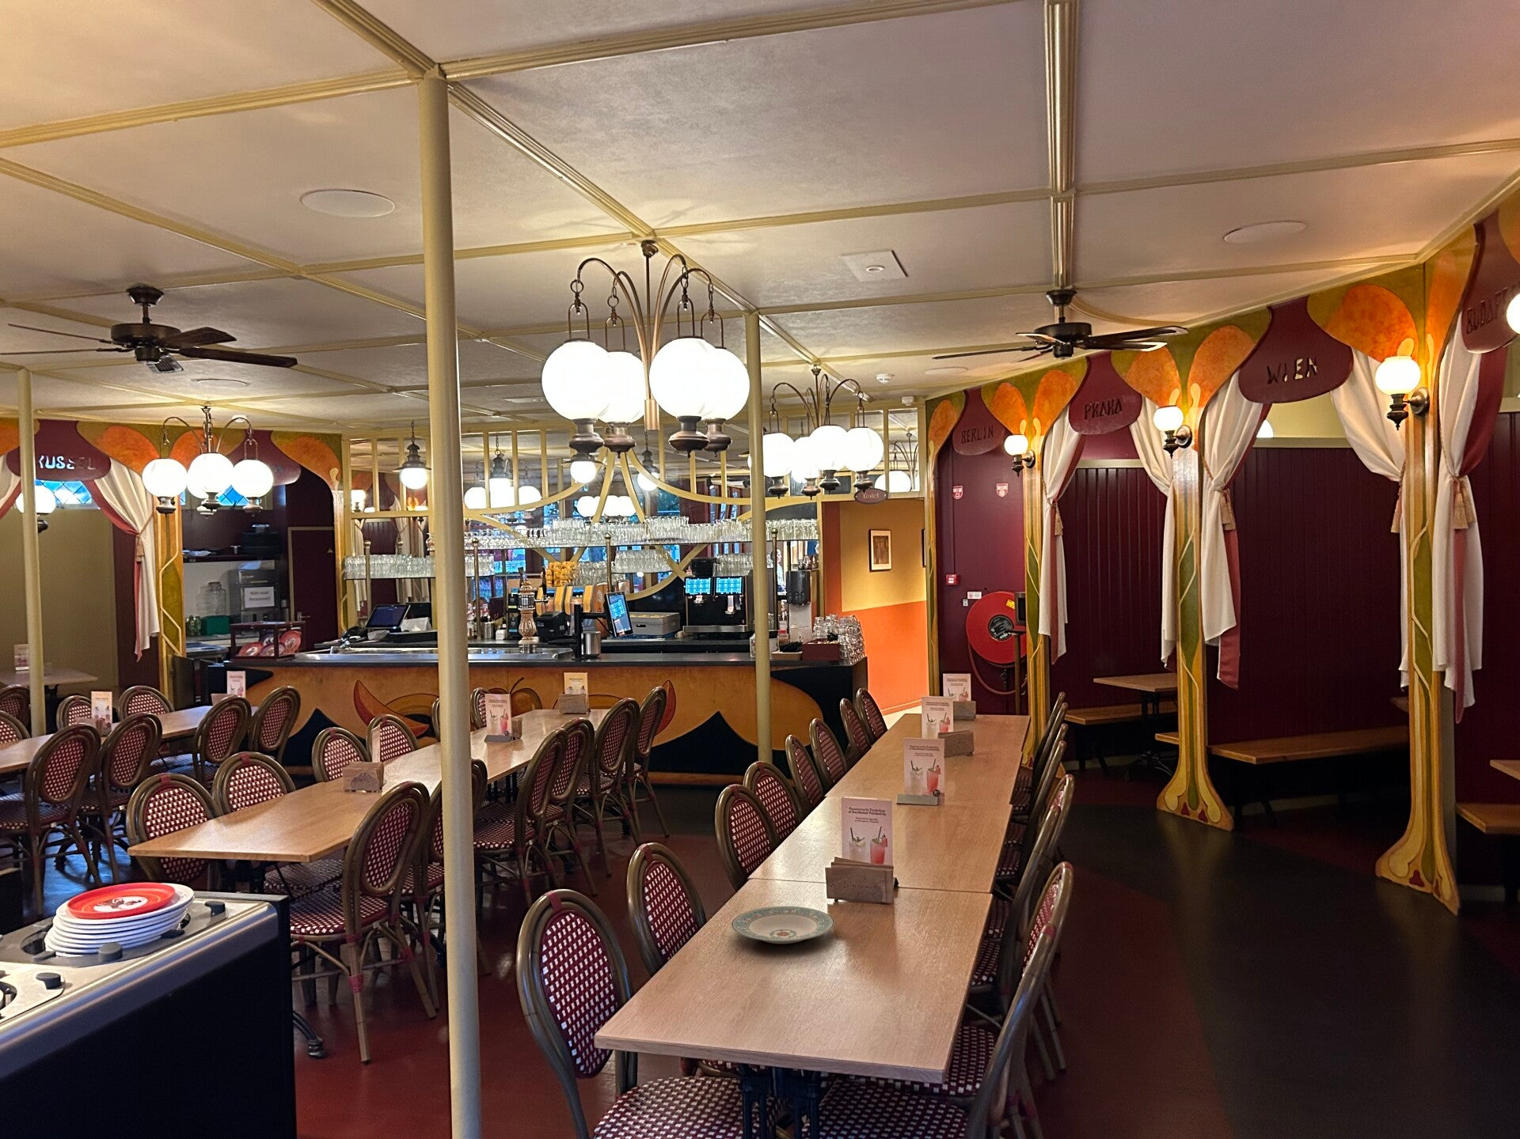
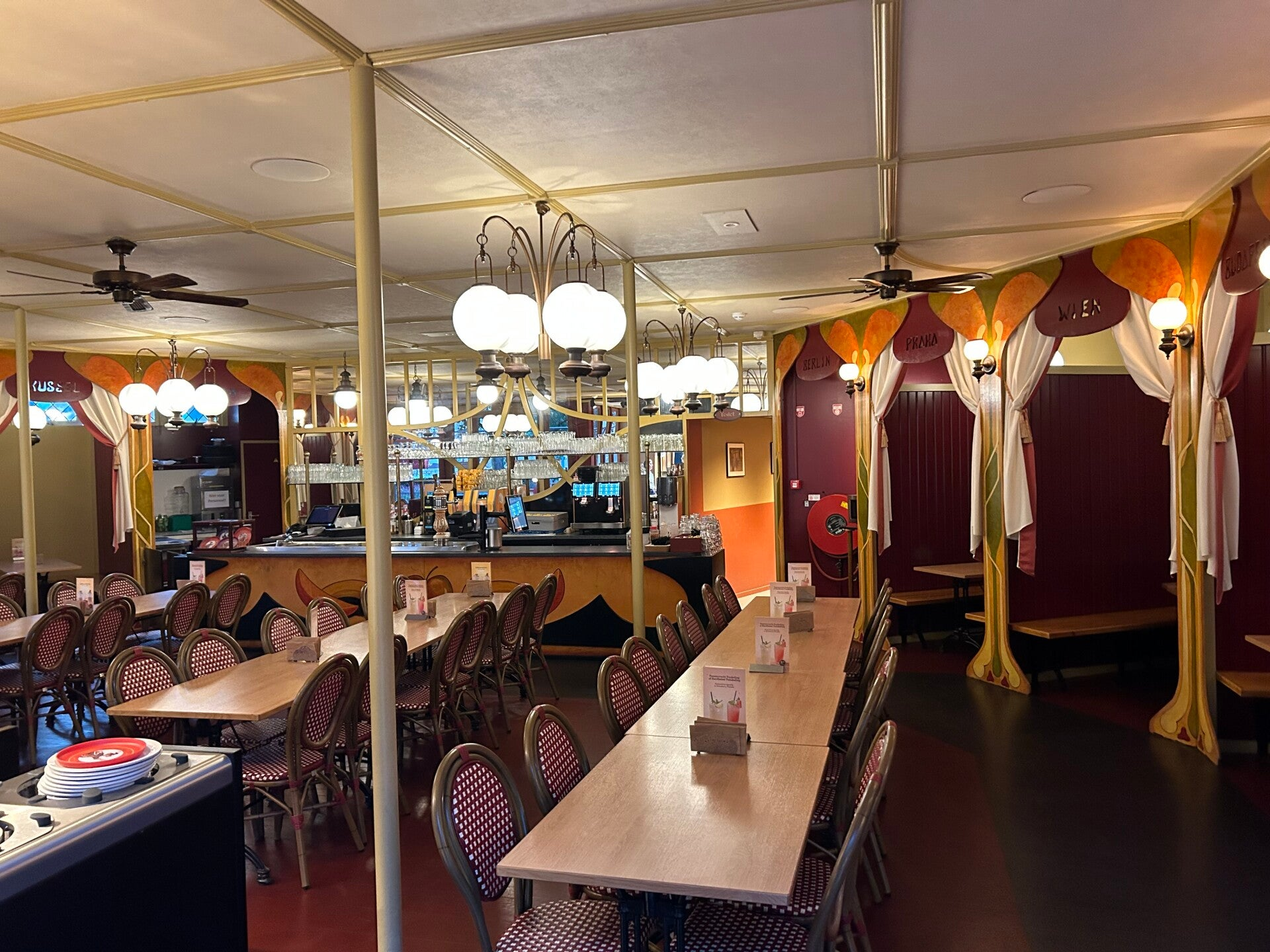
- plate (783, 928)
